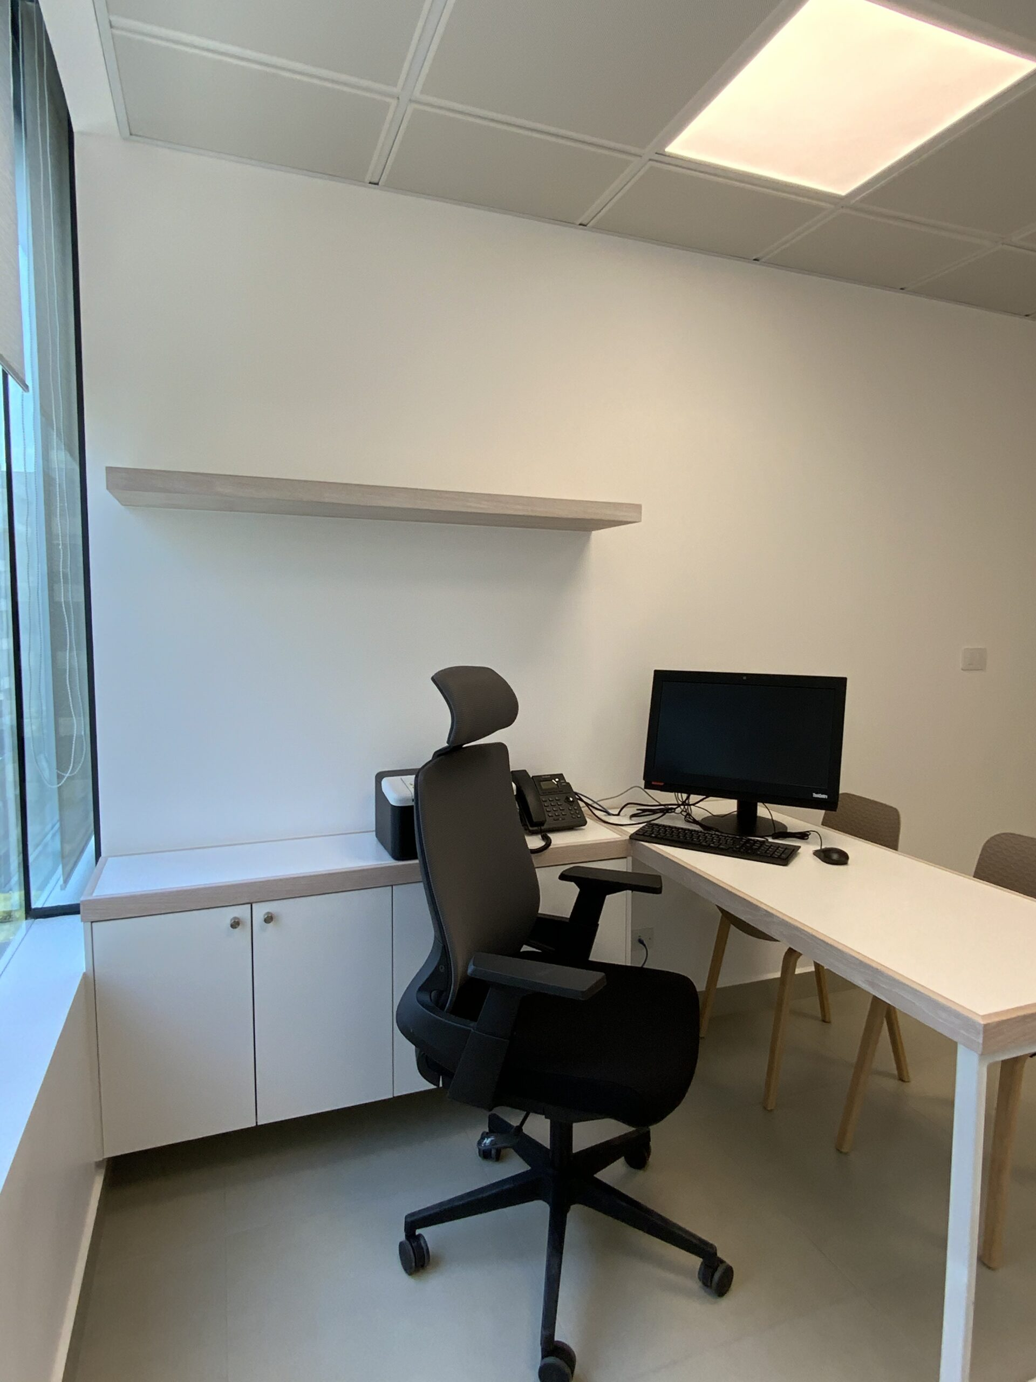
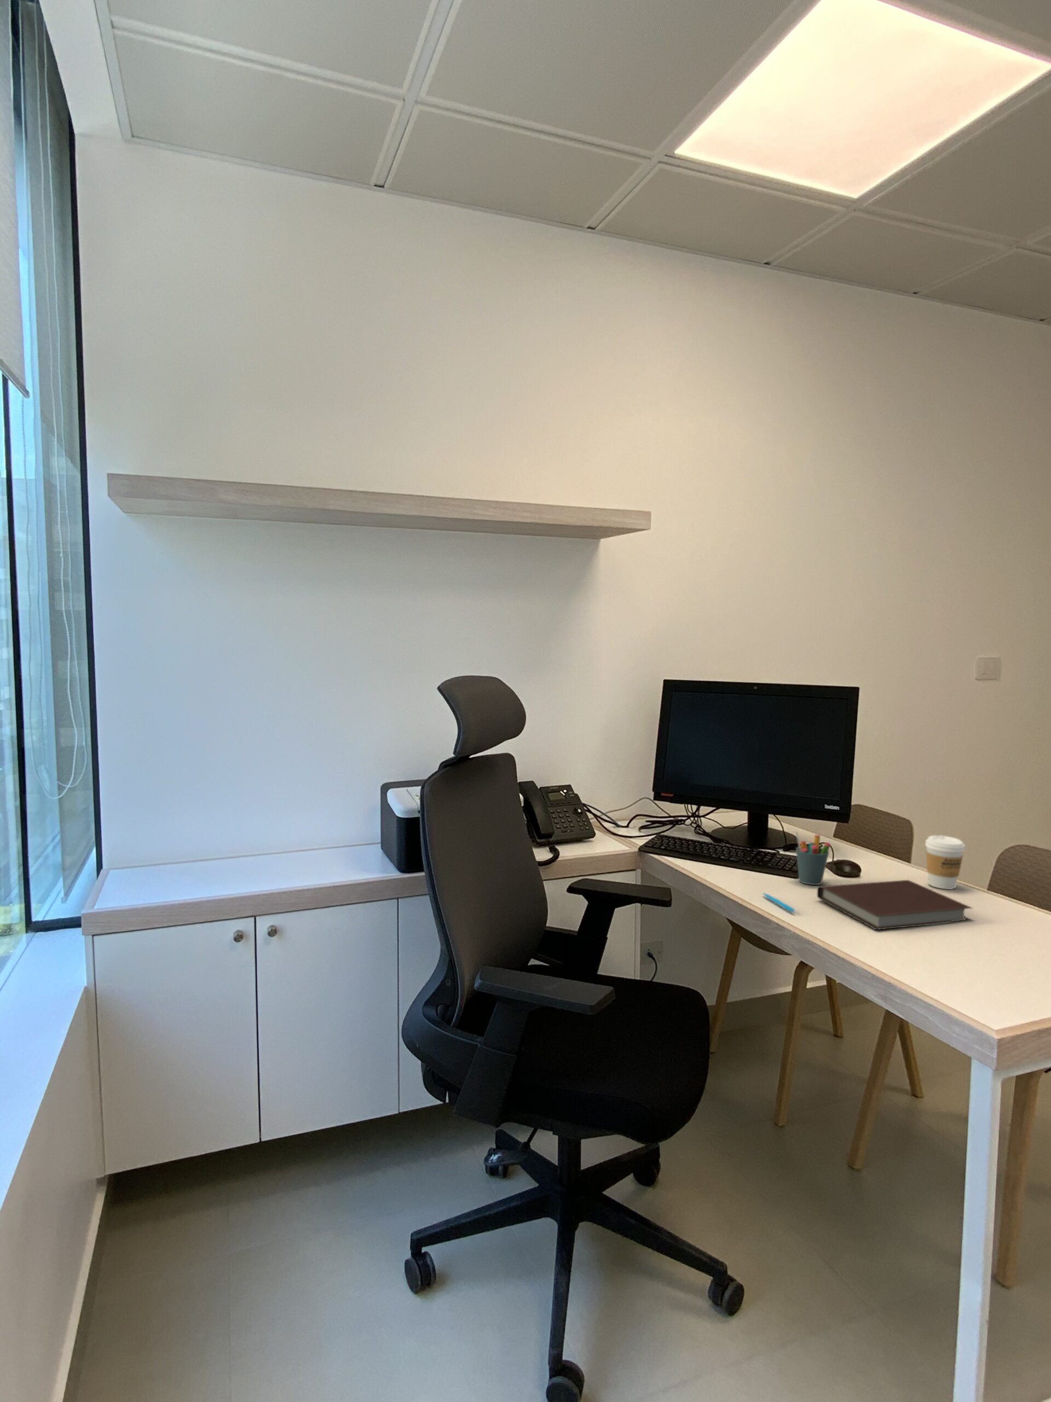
+ pen holder (811, 857)
+ notebook (892, 903)
+ coffee cup (943, 861)
+ pen (778, 902)
